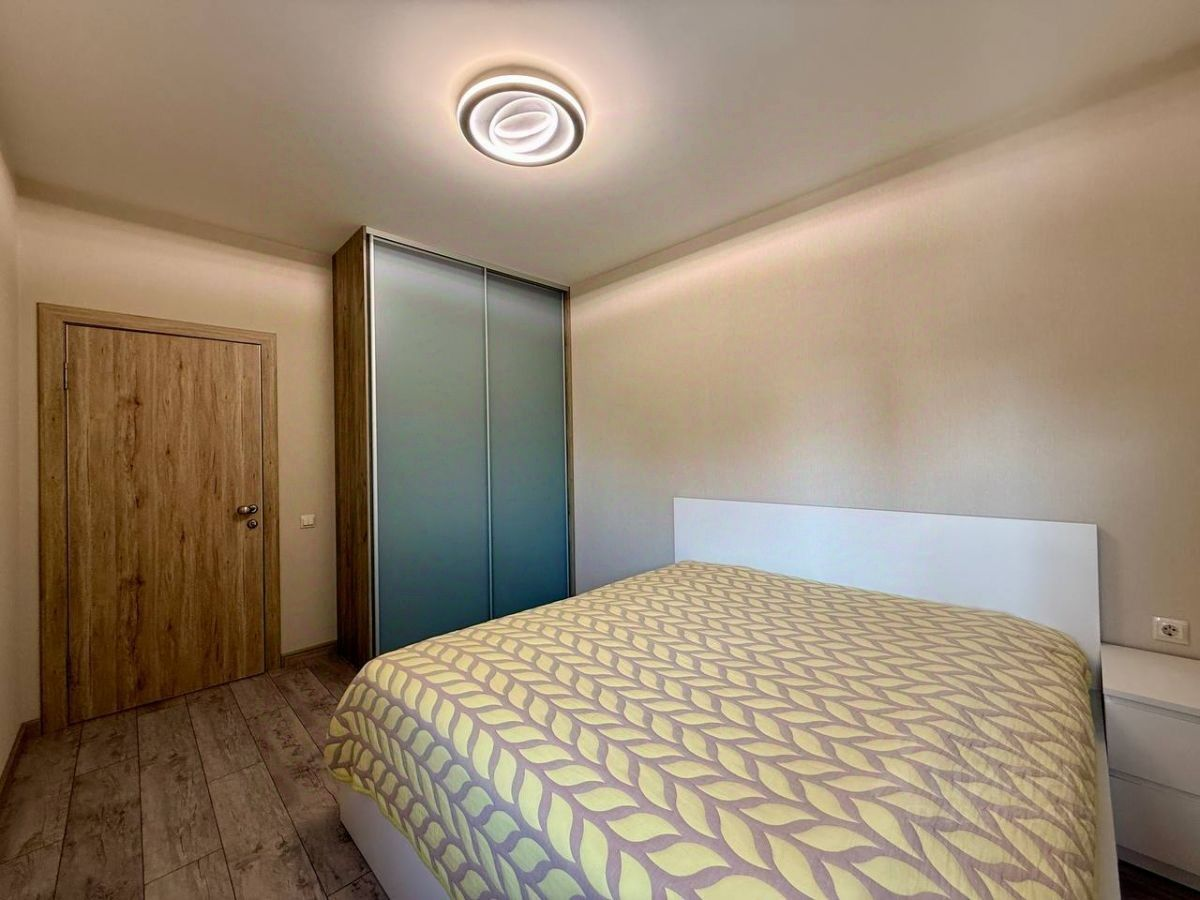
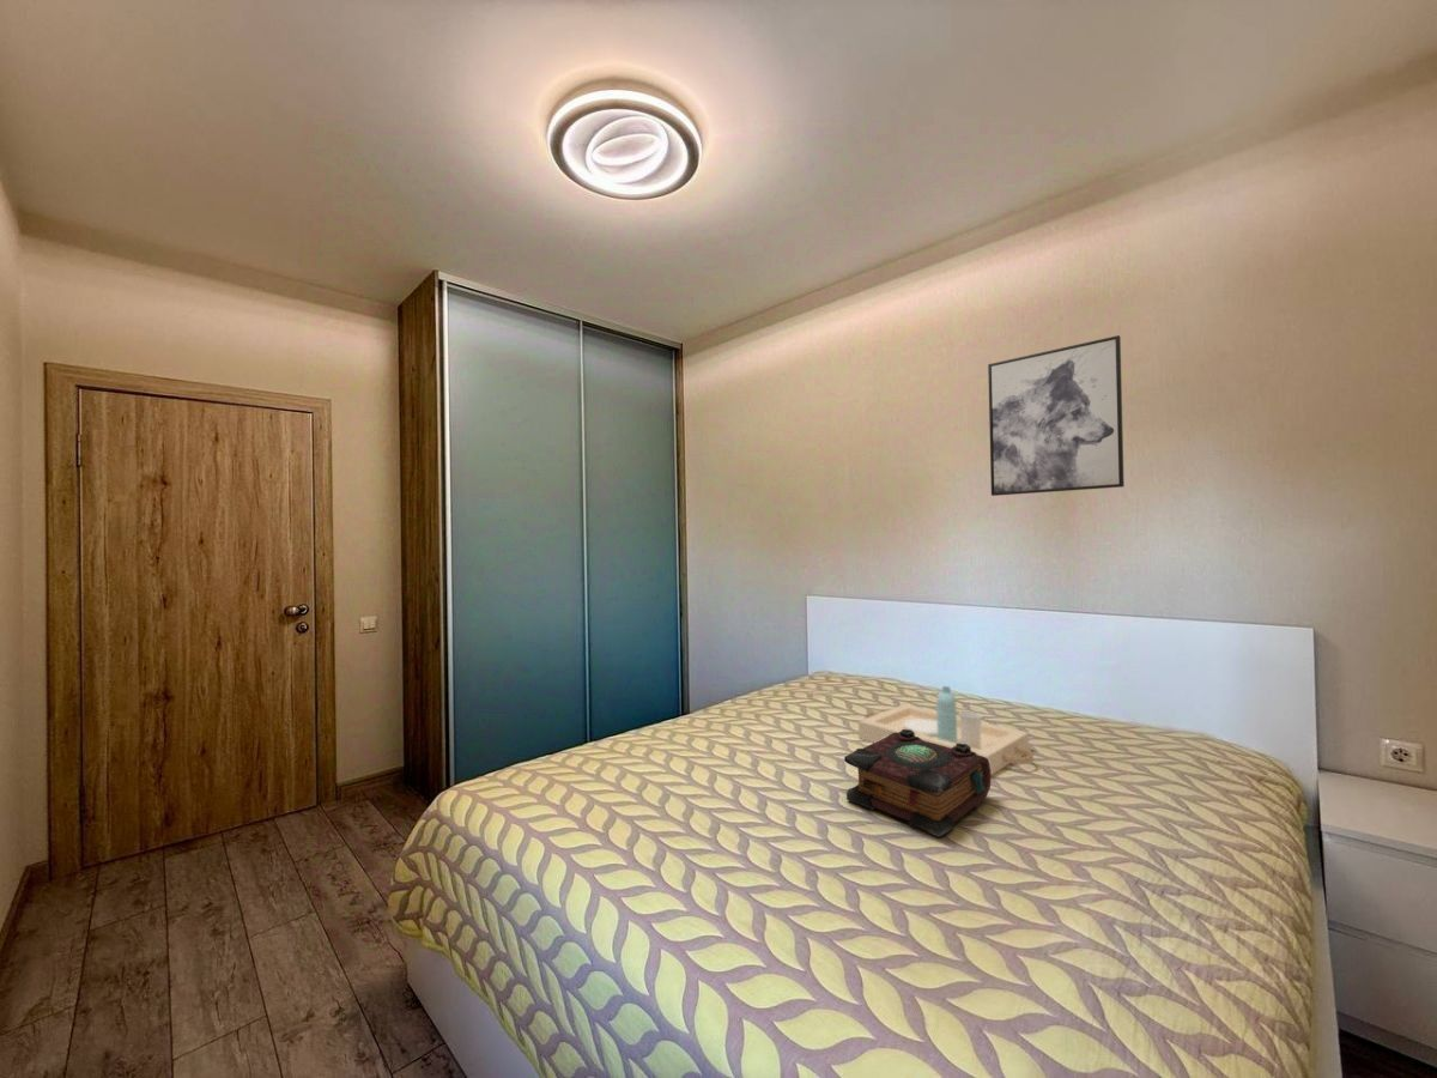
+ book (918, 773)
+ serving tray (939, 711)
+ wall art (1051, 420)
